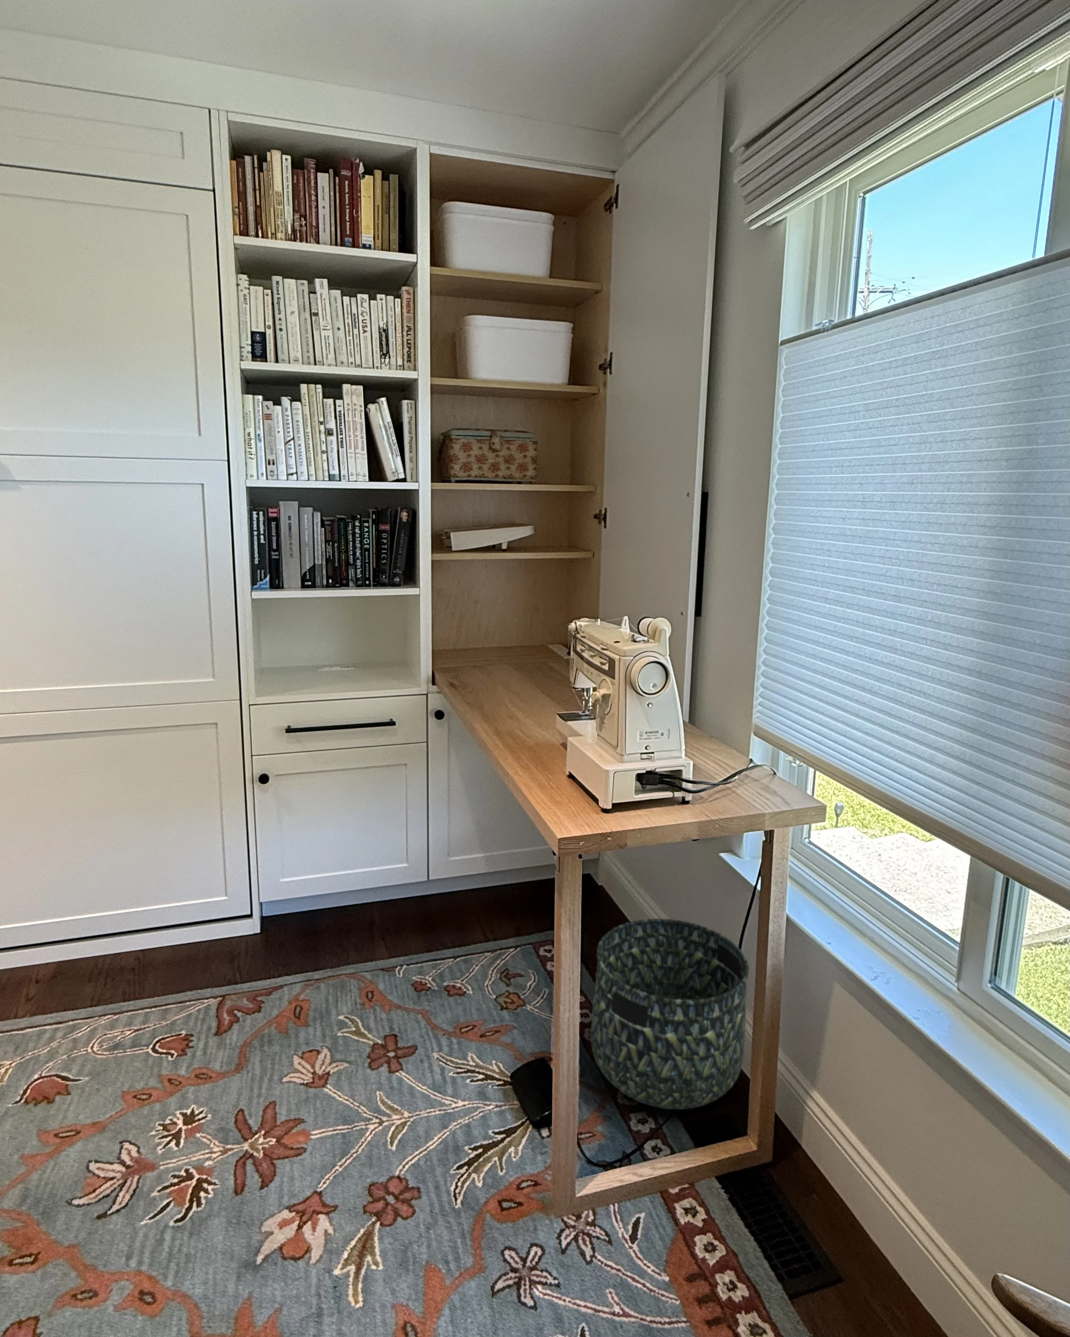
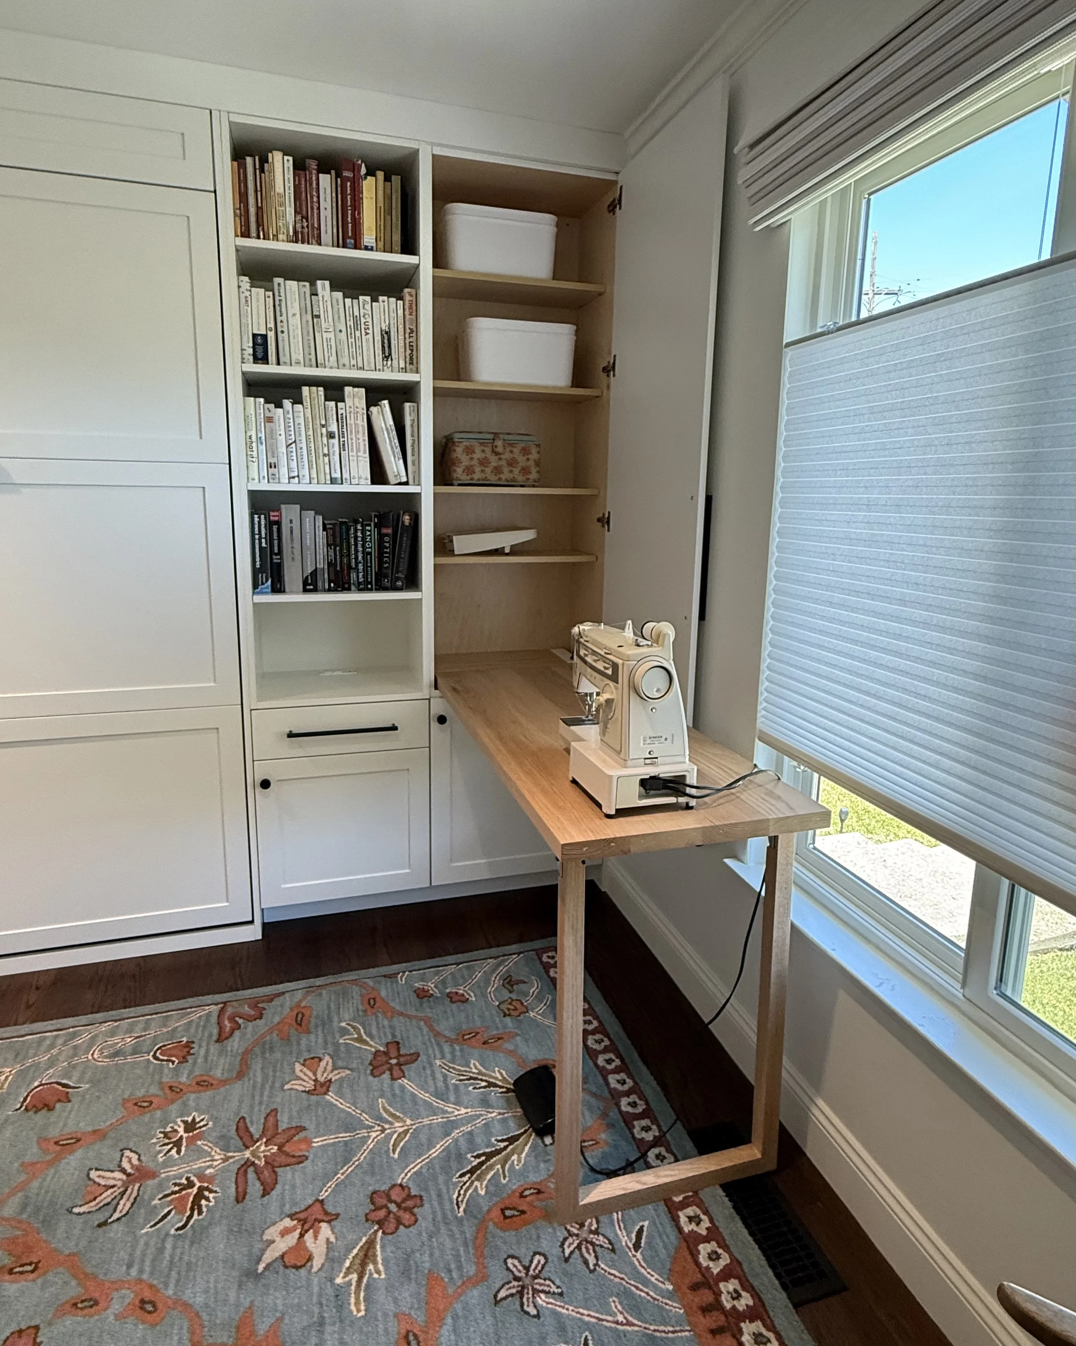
- basket (668, 1012)
